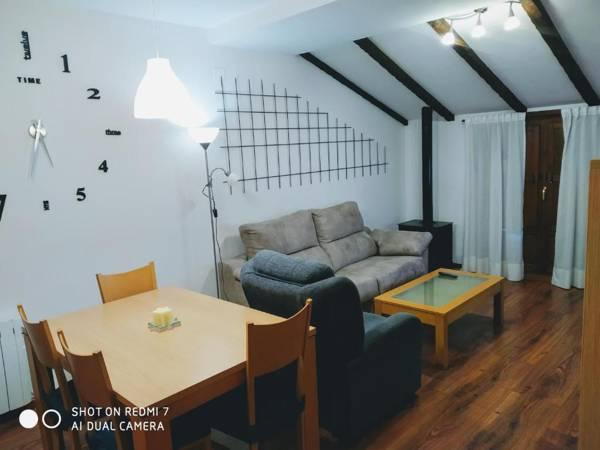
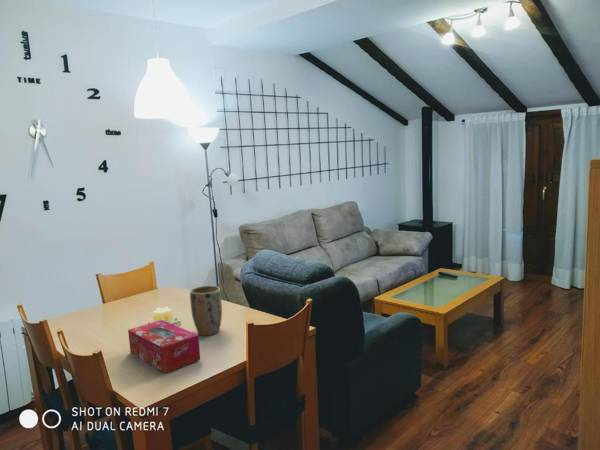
+ plant pot (206, 310)
+ tissue box (163, 344)
